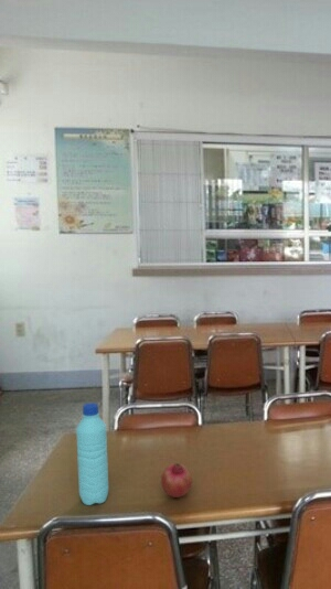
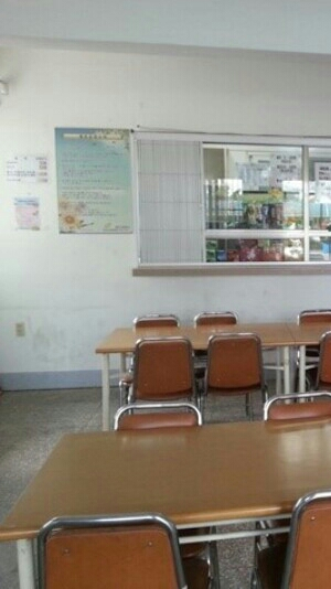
- water bottle (92, 452)
- fruit (177, 478)
